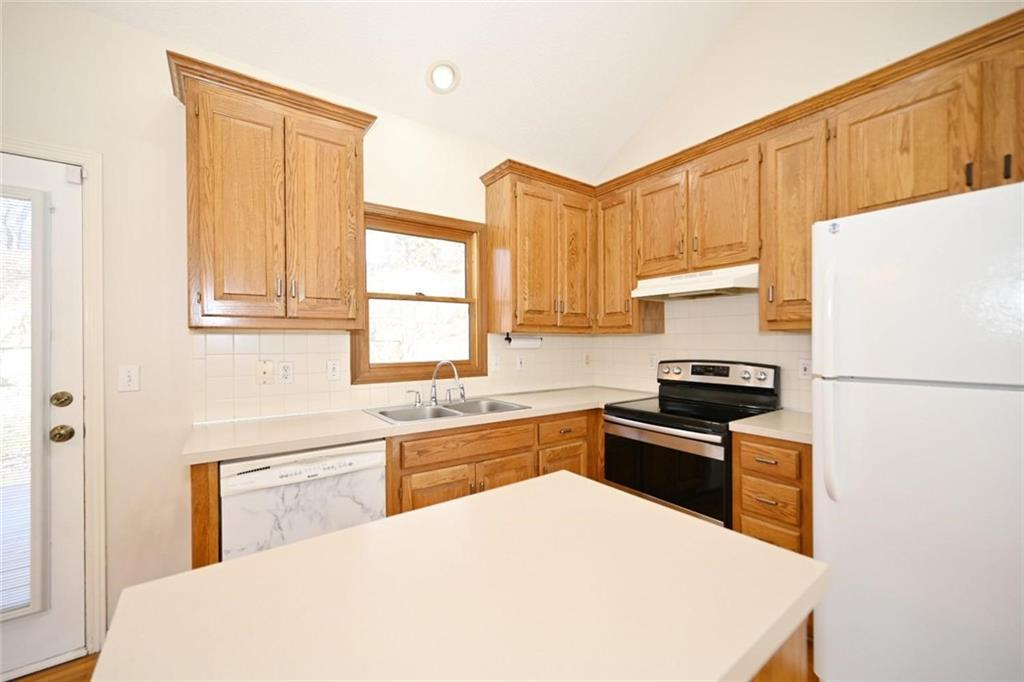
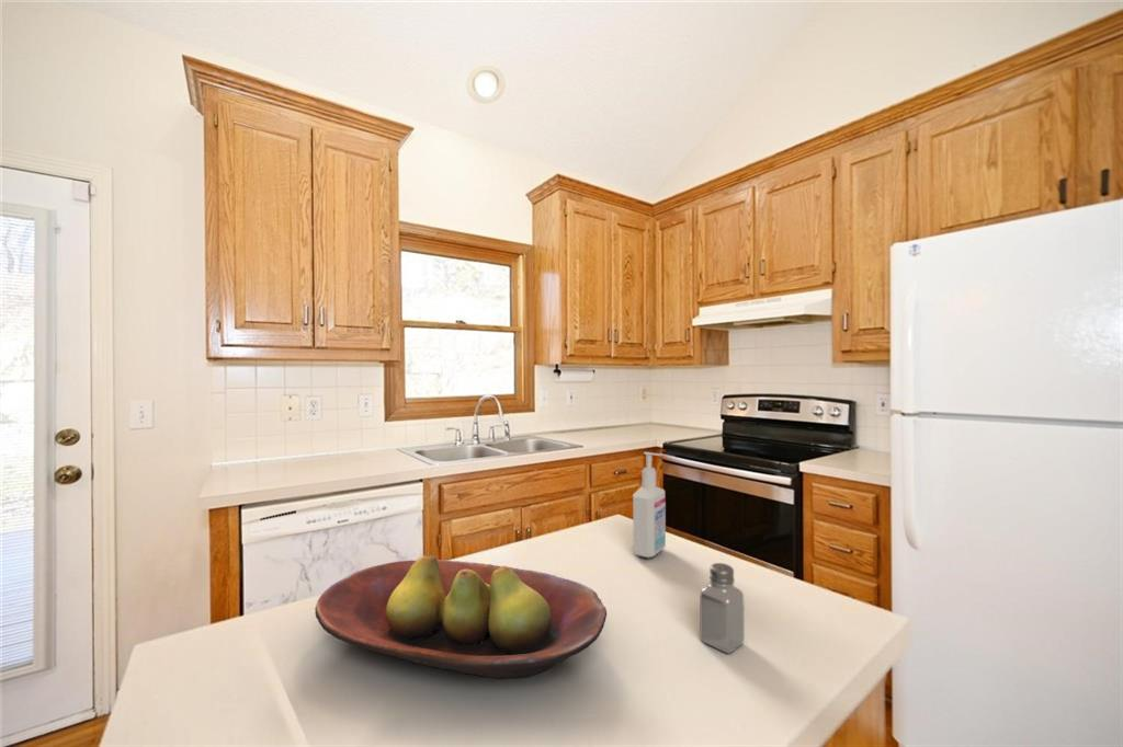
+ fruit bowl (460, 604)
+ bottle (650, 502)
+ saltshaker (722, 604)
